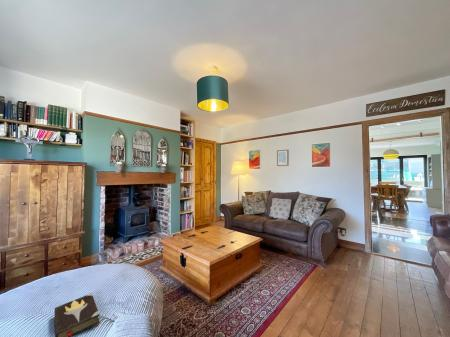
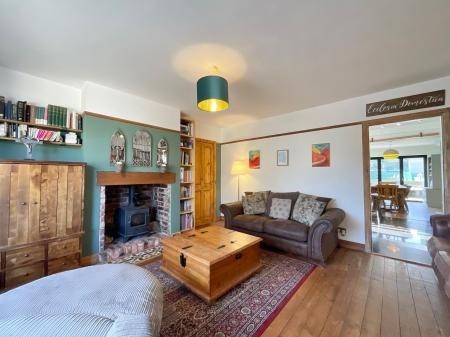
- hardback book (76, 314)
